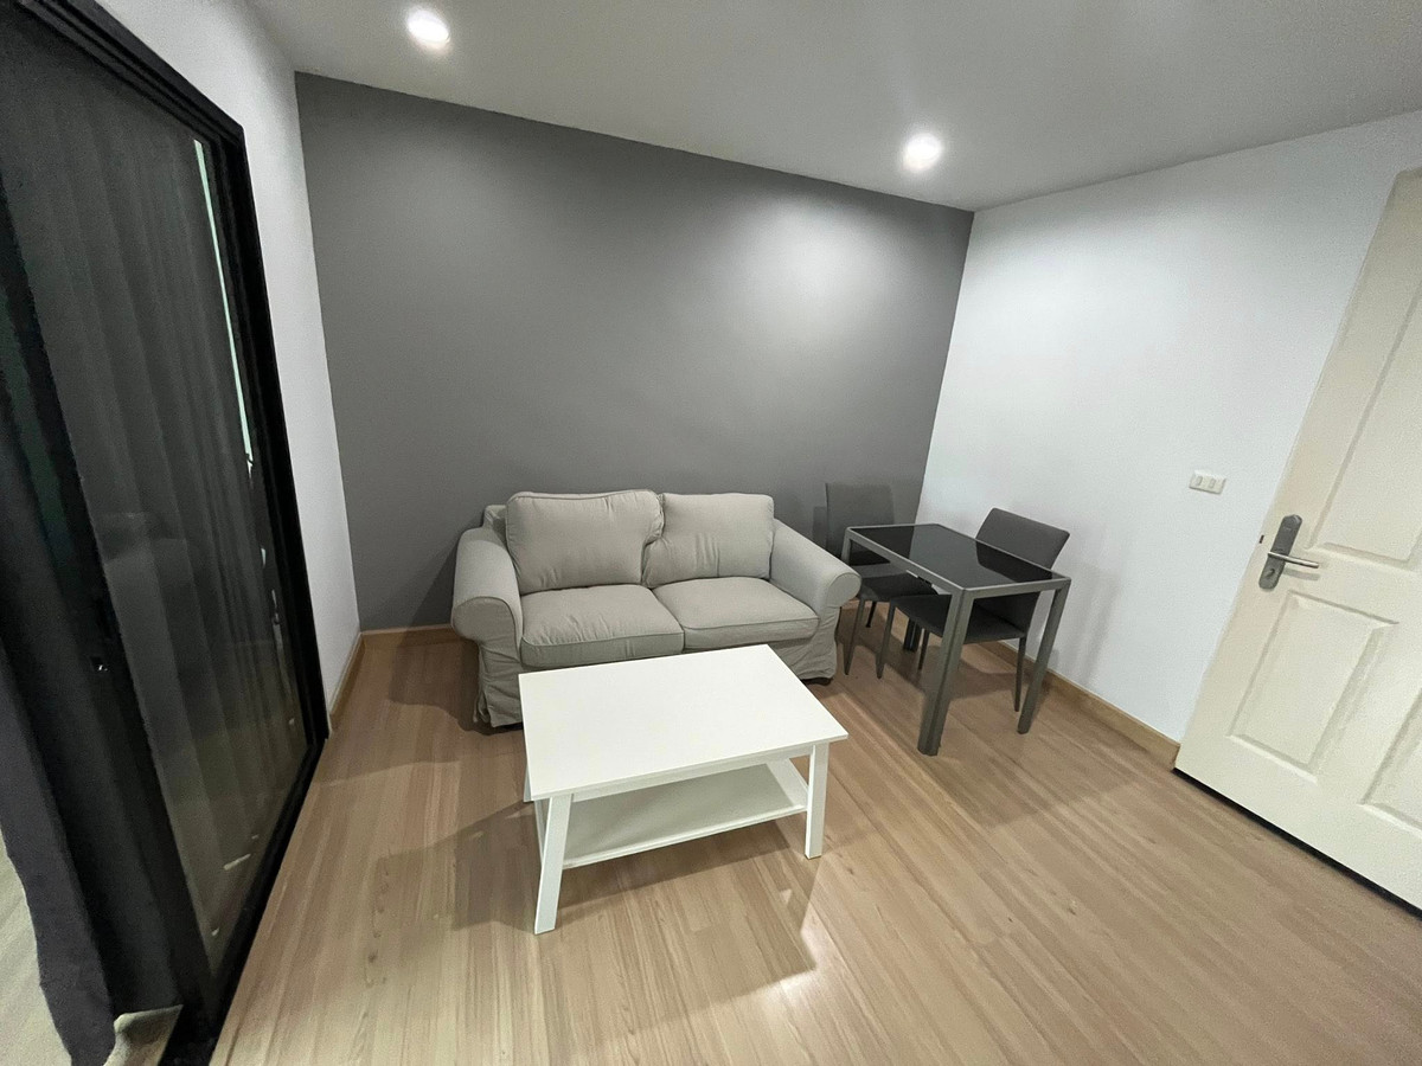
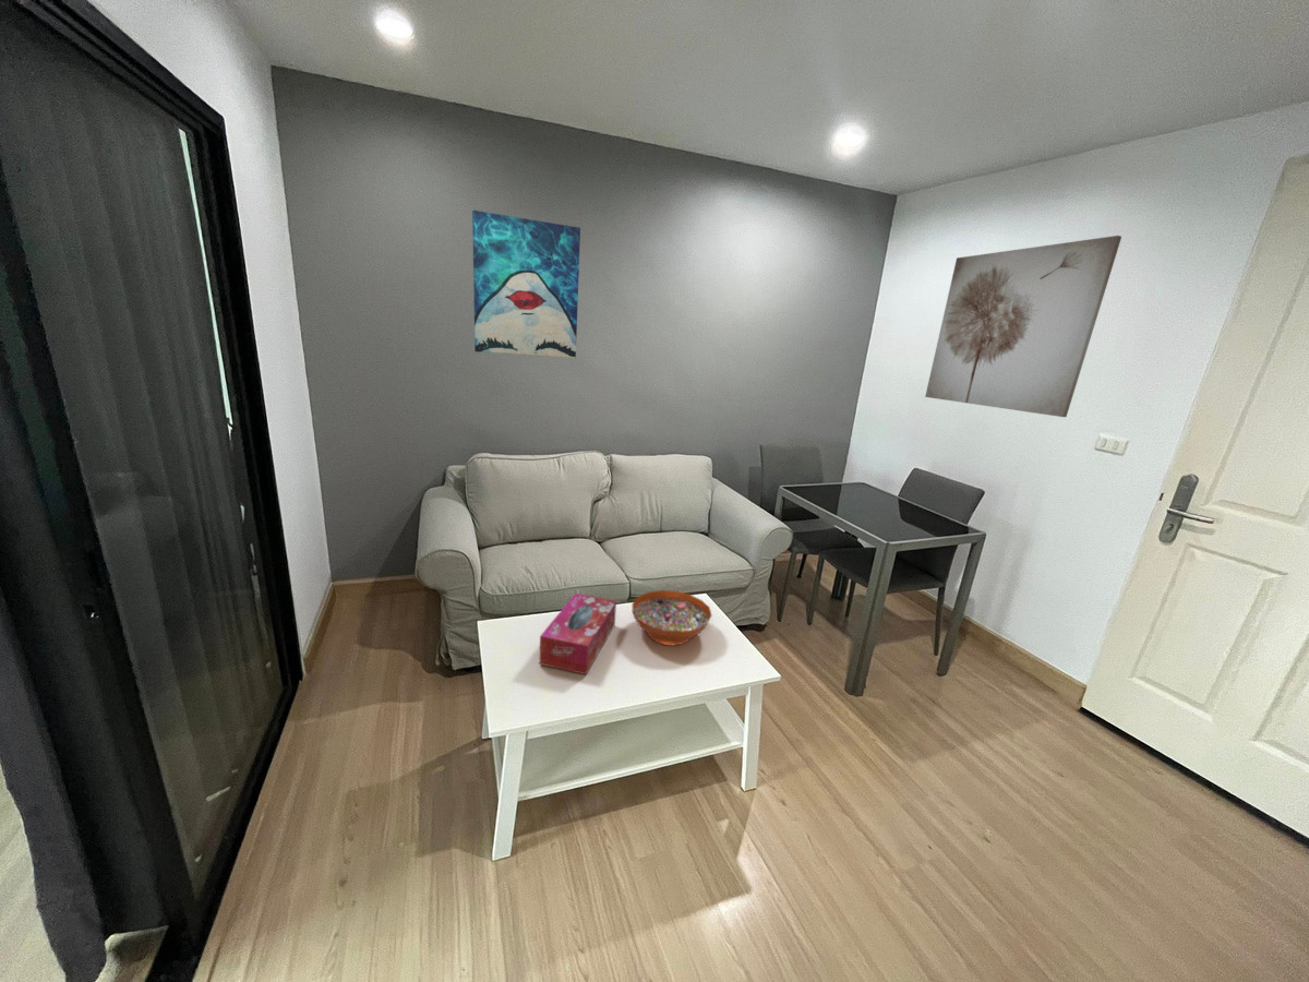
+ wall art (527, 289)
+ tissue box (580, 630)
+ wall art (1006, 330)
+ decorative bowl (670, 621)
